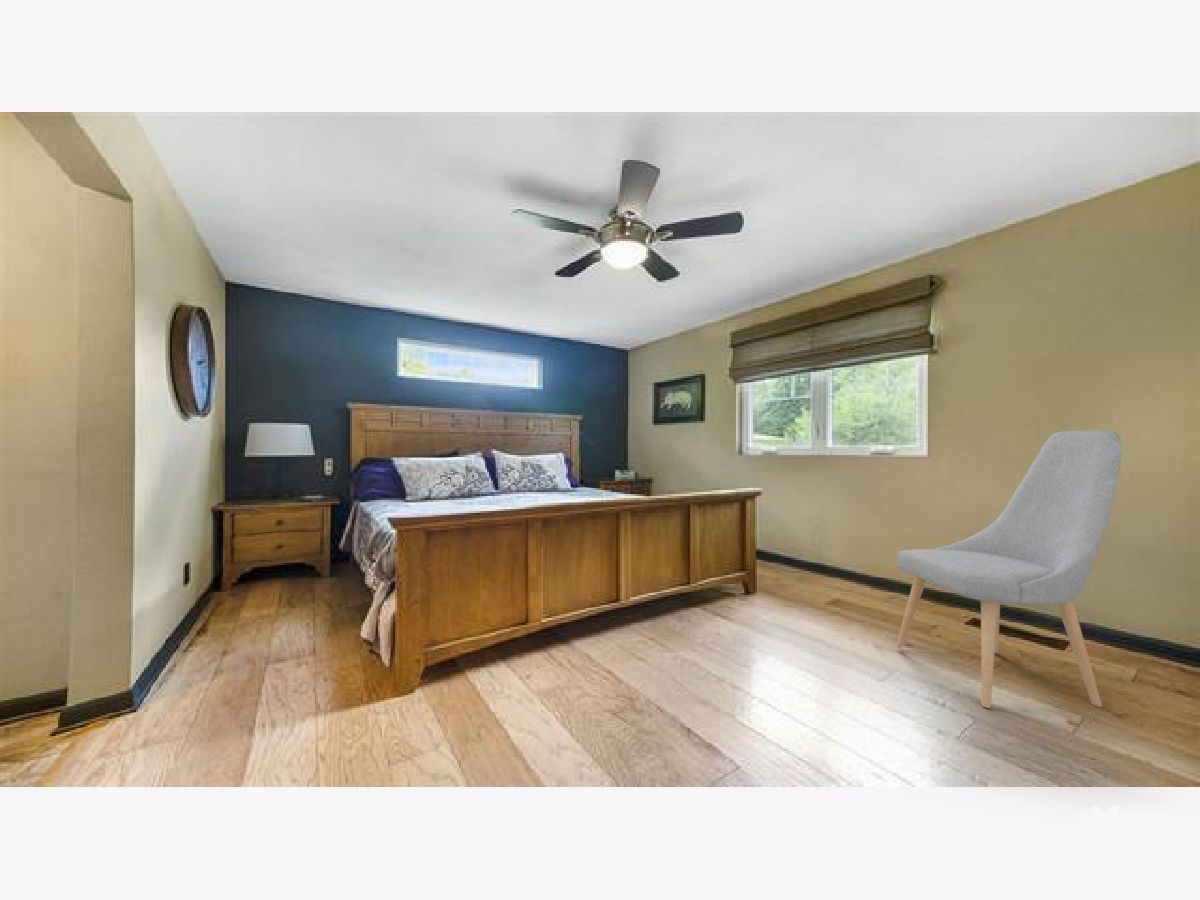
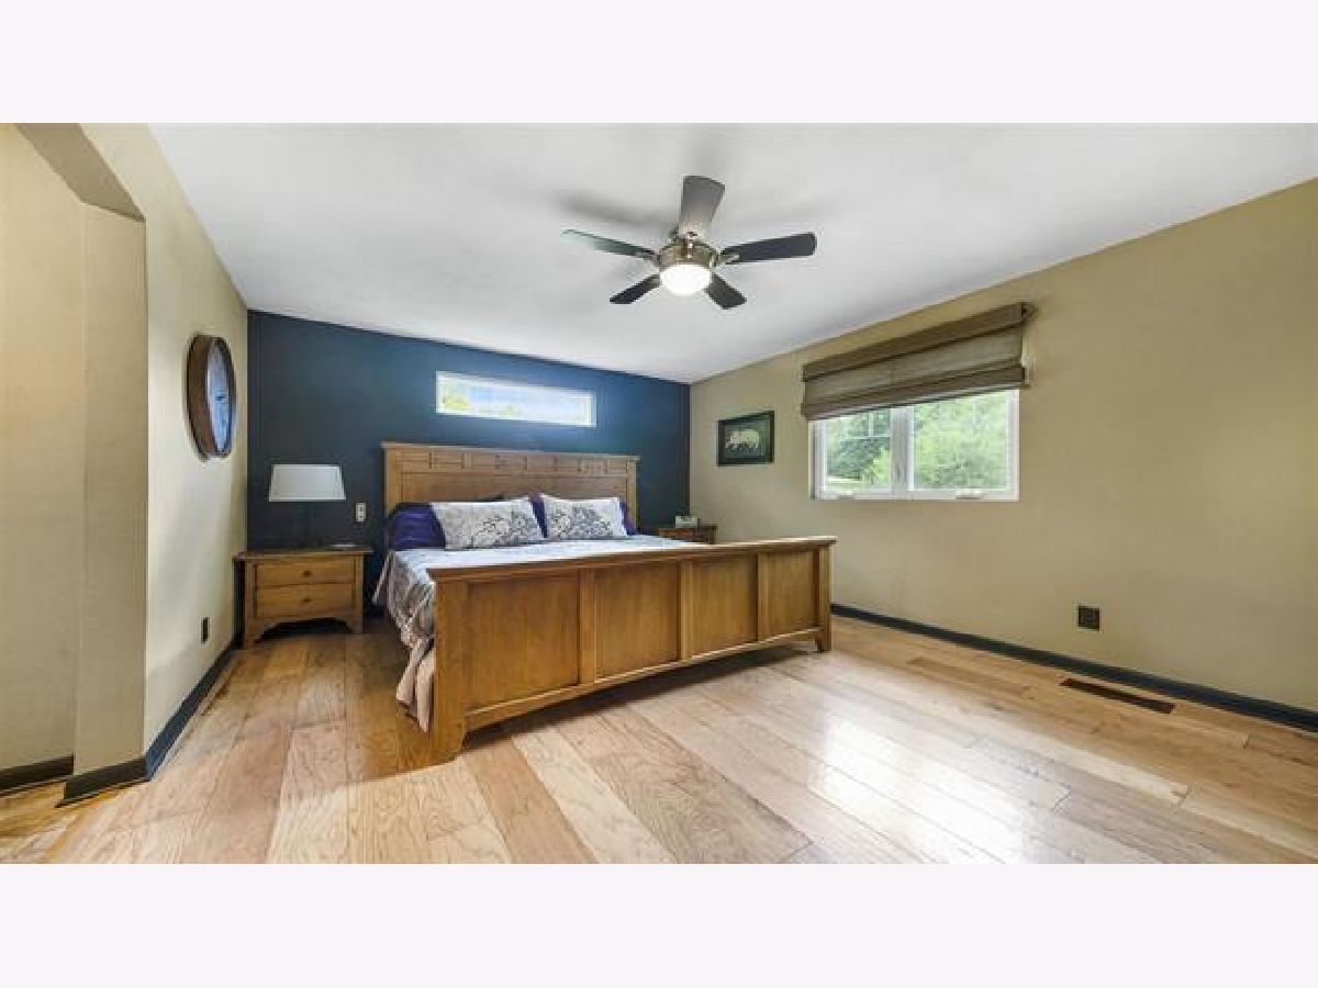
- chair (1006, 552)
